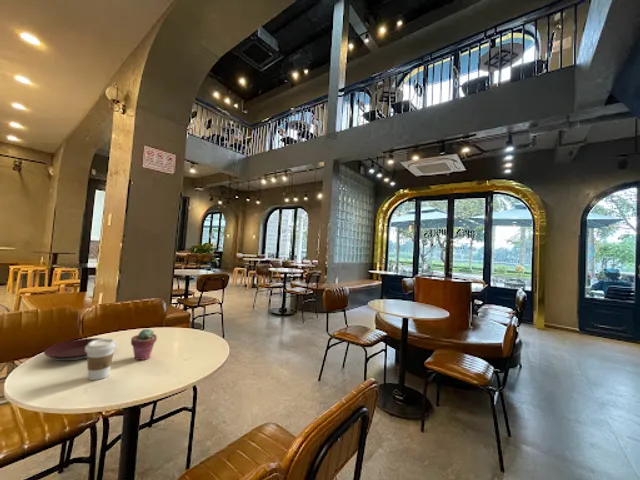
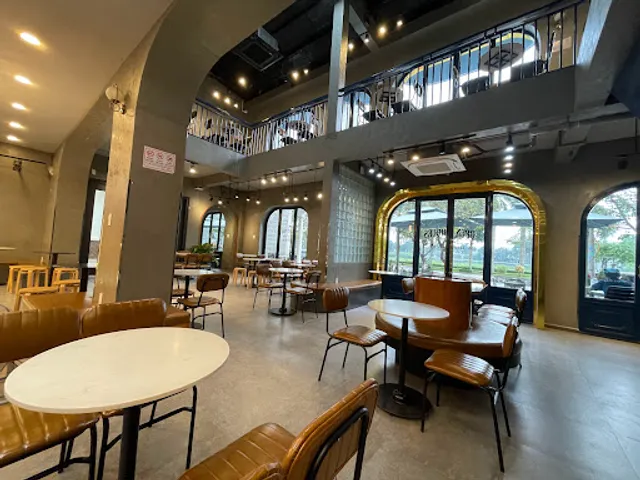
- coffee cup (100, 358)
- potted succulent (143, 342)
- plate (79, 350)
